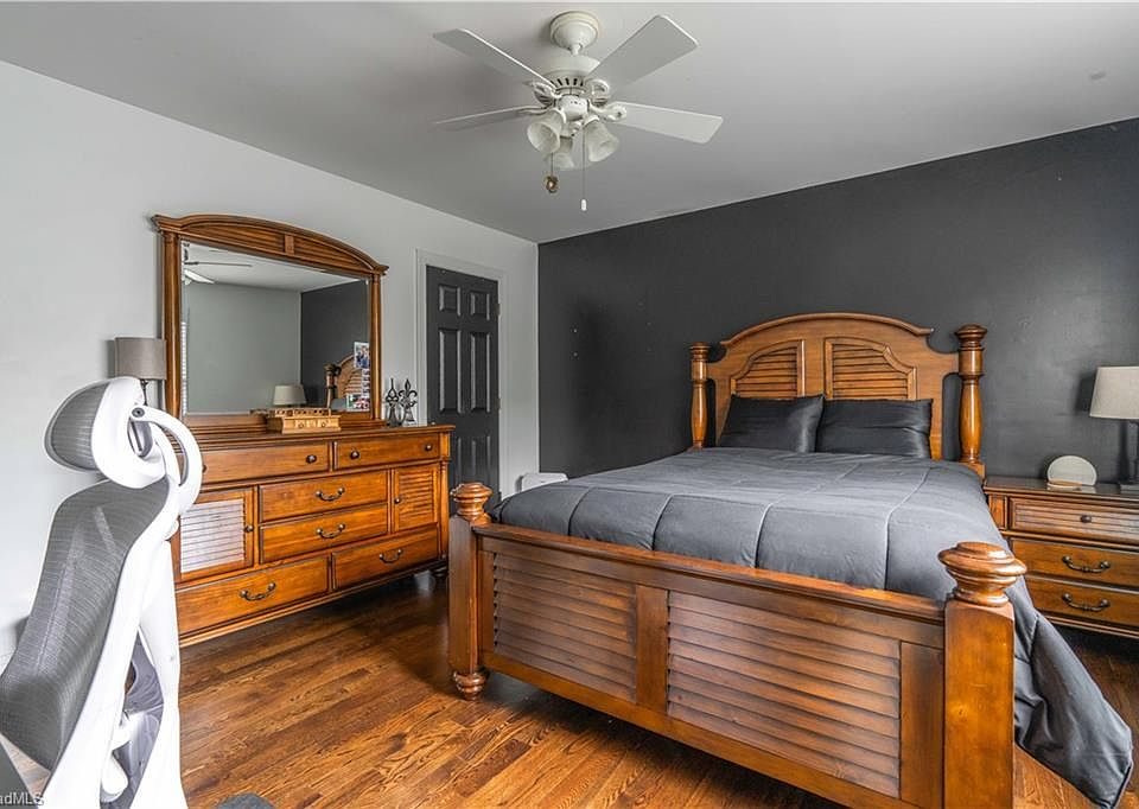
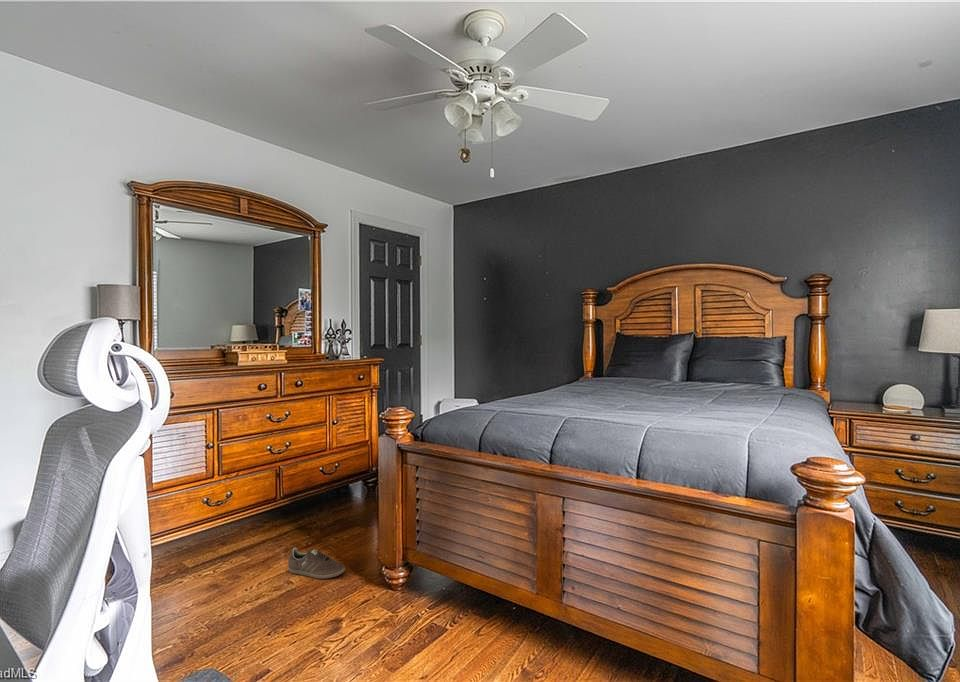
+ sneaker (315, 561)
